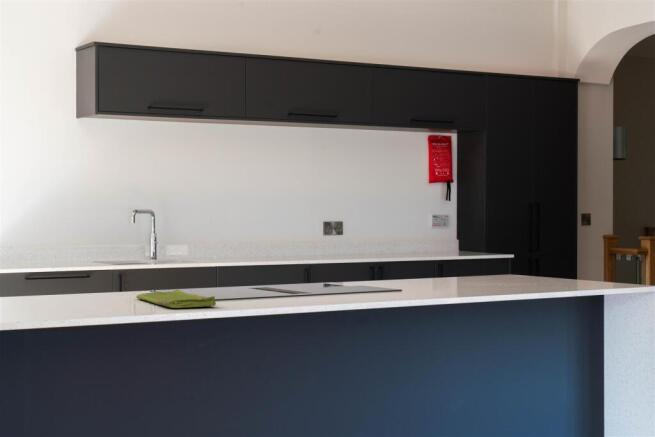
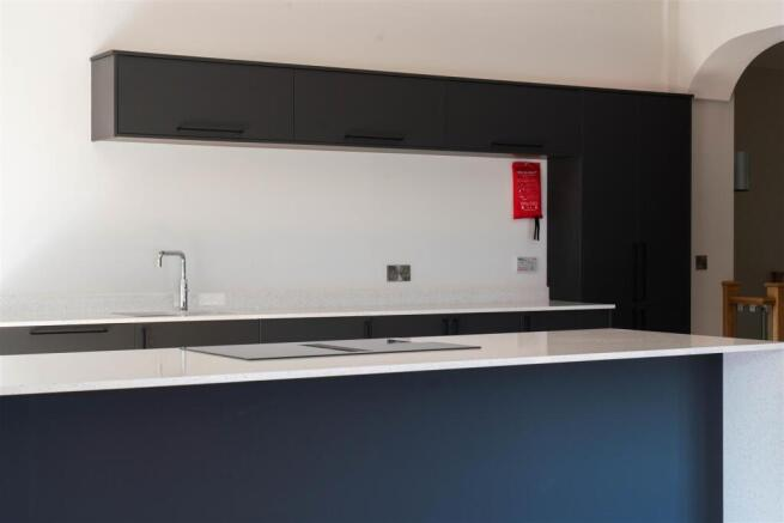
- dish towel (174, 297)
